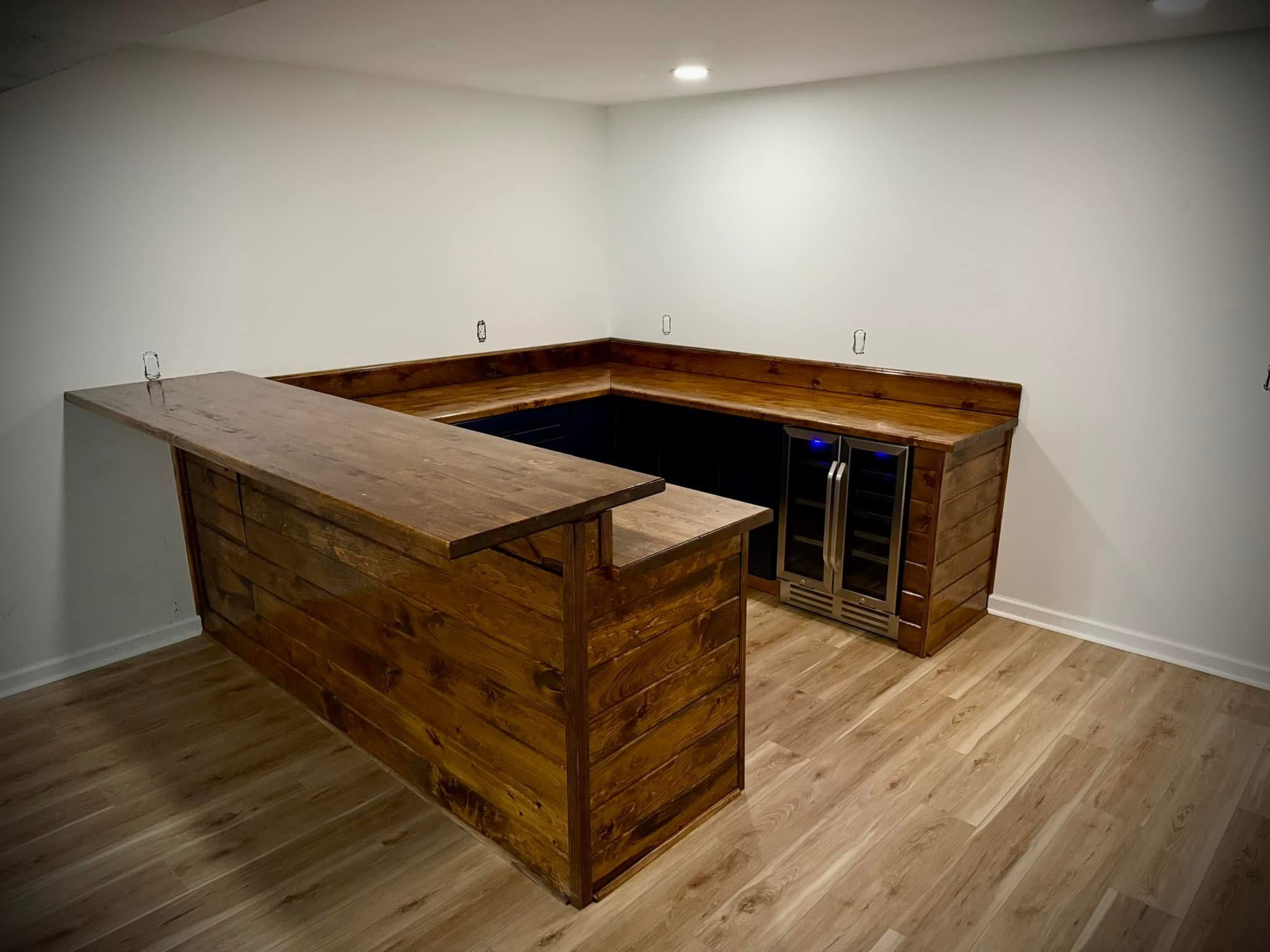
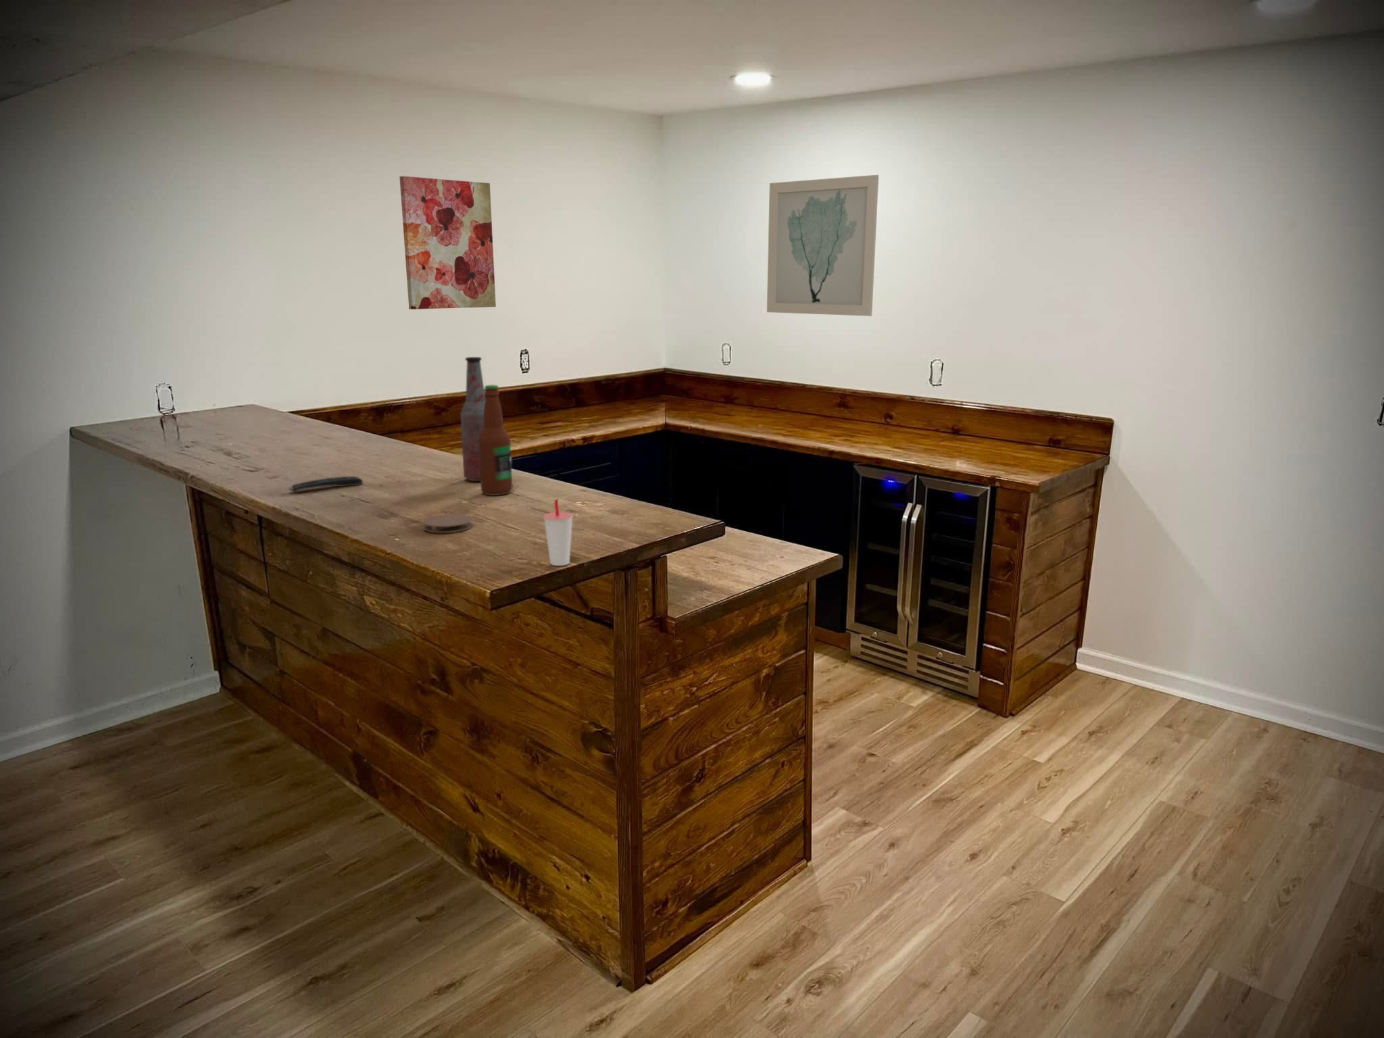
+ bottle (494, 439)
+ wall art (450, 244)
+ bottle (476, 419)
+ remote control (325, 483)
+ coaster (448, 523)
+ wall art (820, 248)
+ cup (558, 531)
